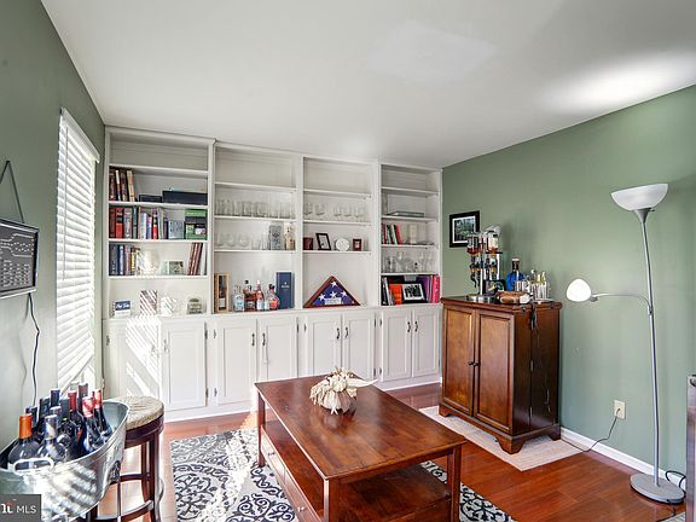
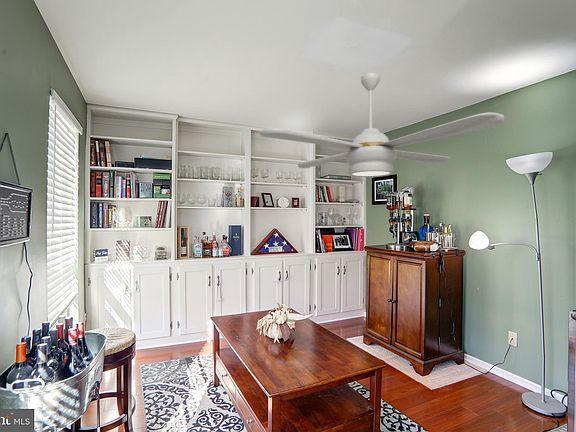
+ ceiling fan (370, 125)
